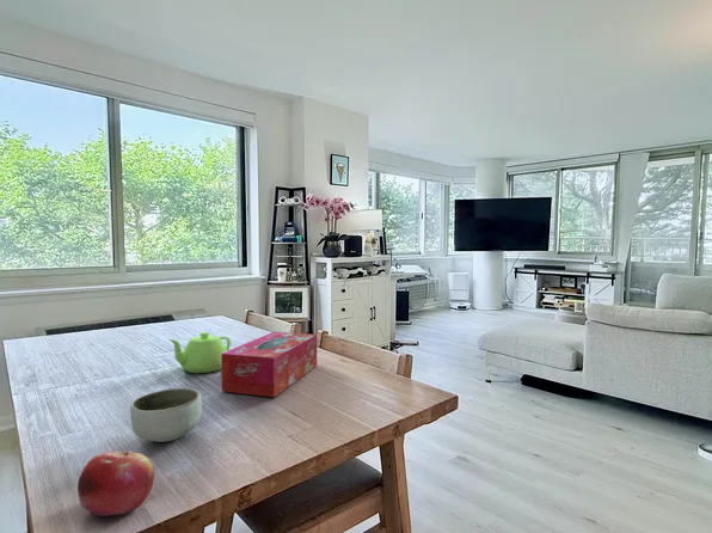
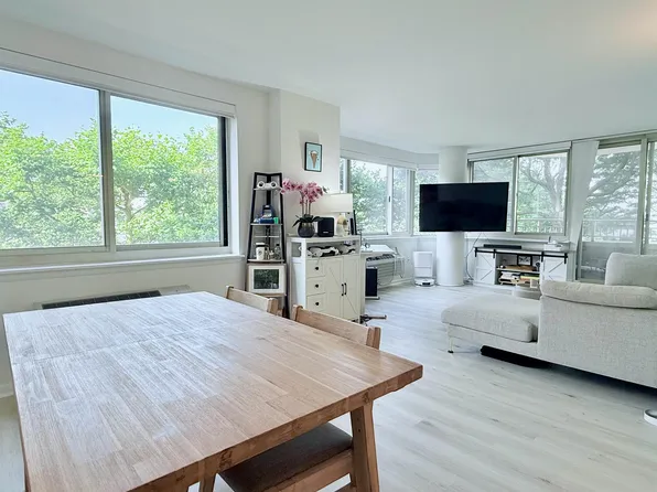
- bowl (167, 416)
- tissue box (274, 360)
- fruit (113, 478)
- teapot (202, 350)
